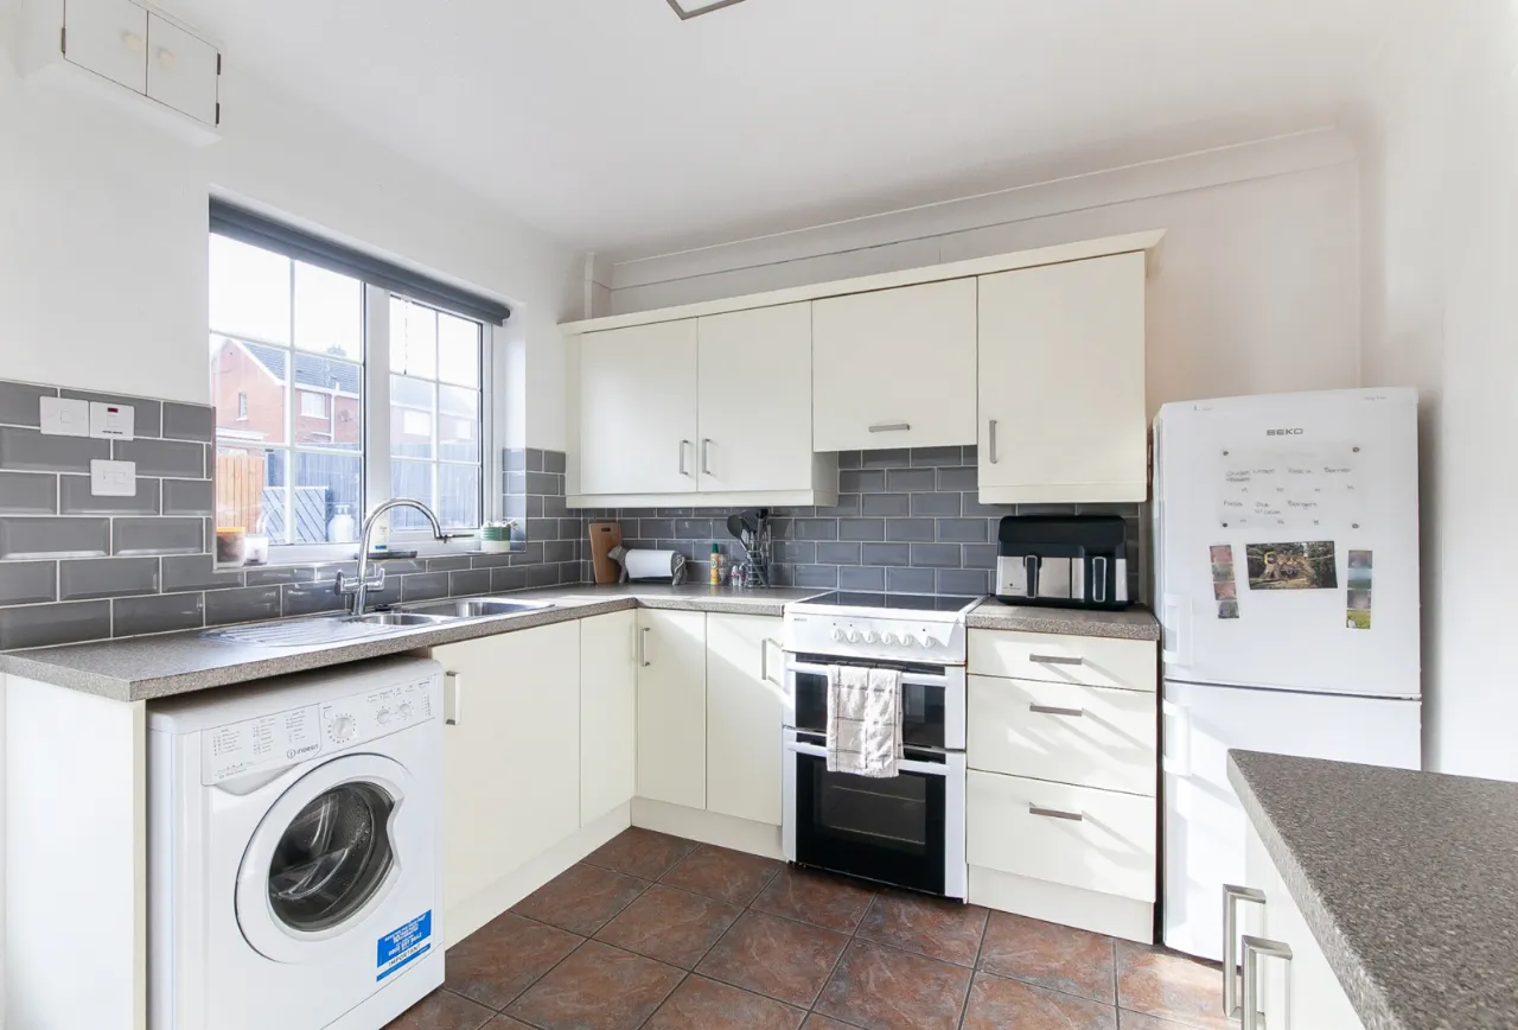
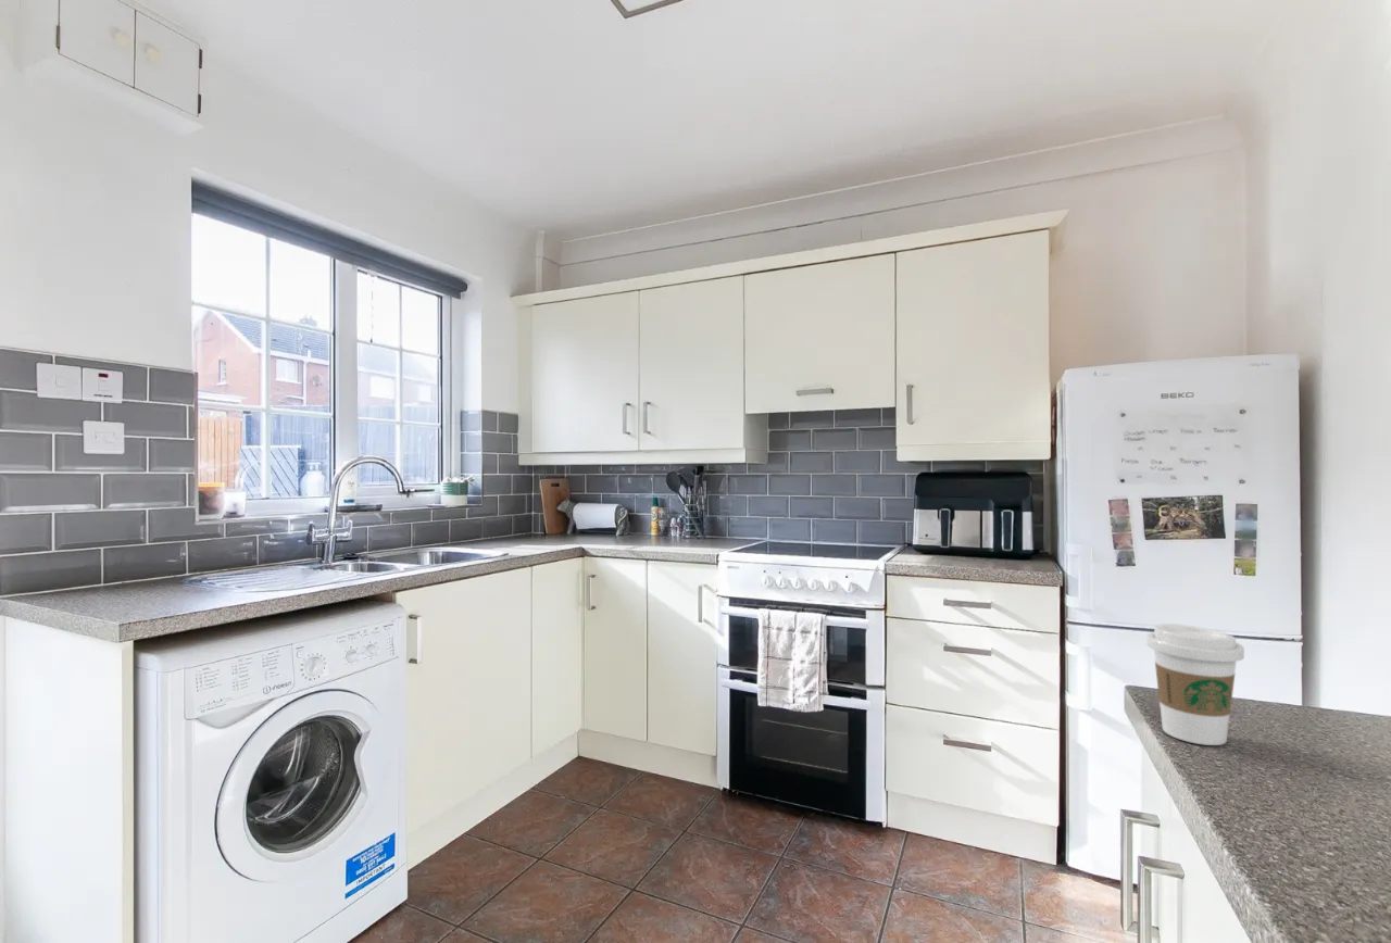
+ coffee cup (1193, 682)
